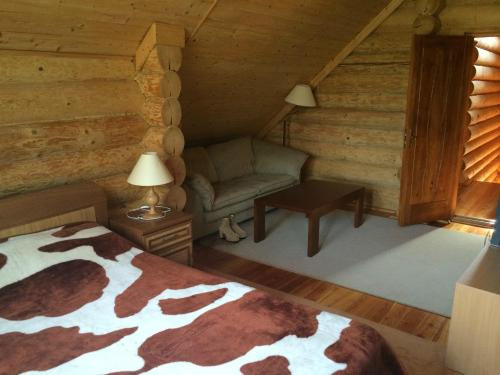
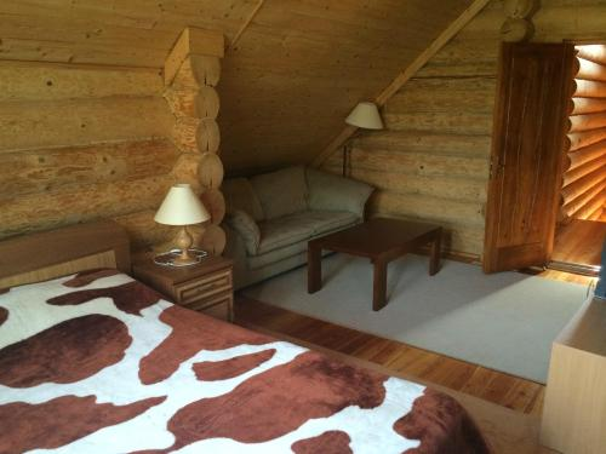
- boots (232, 227)
